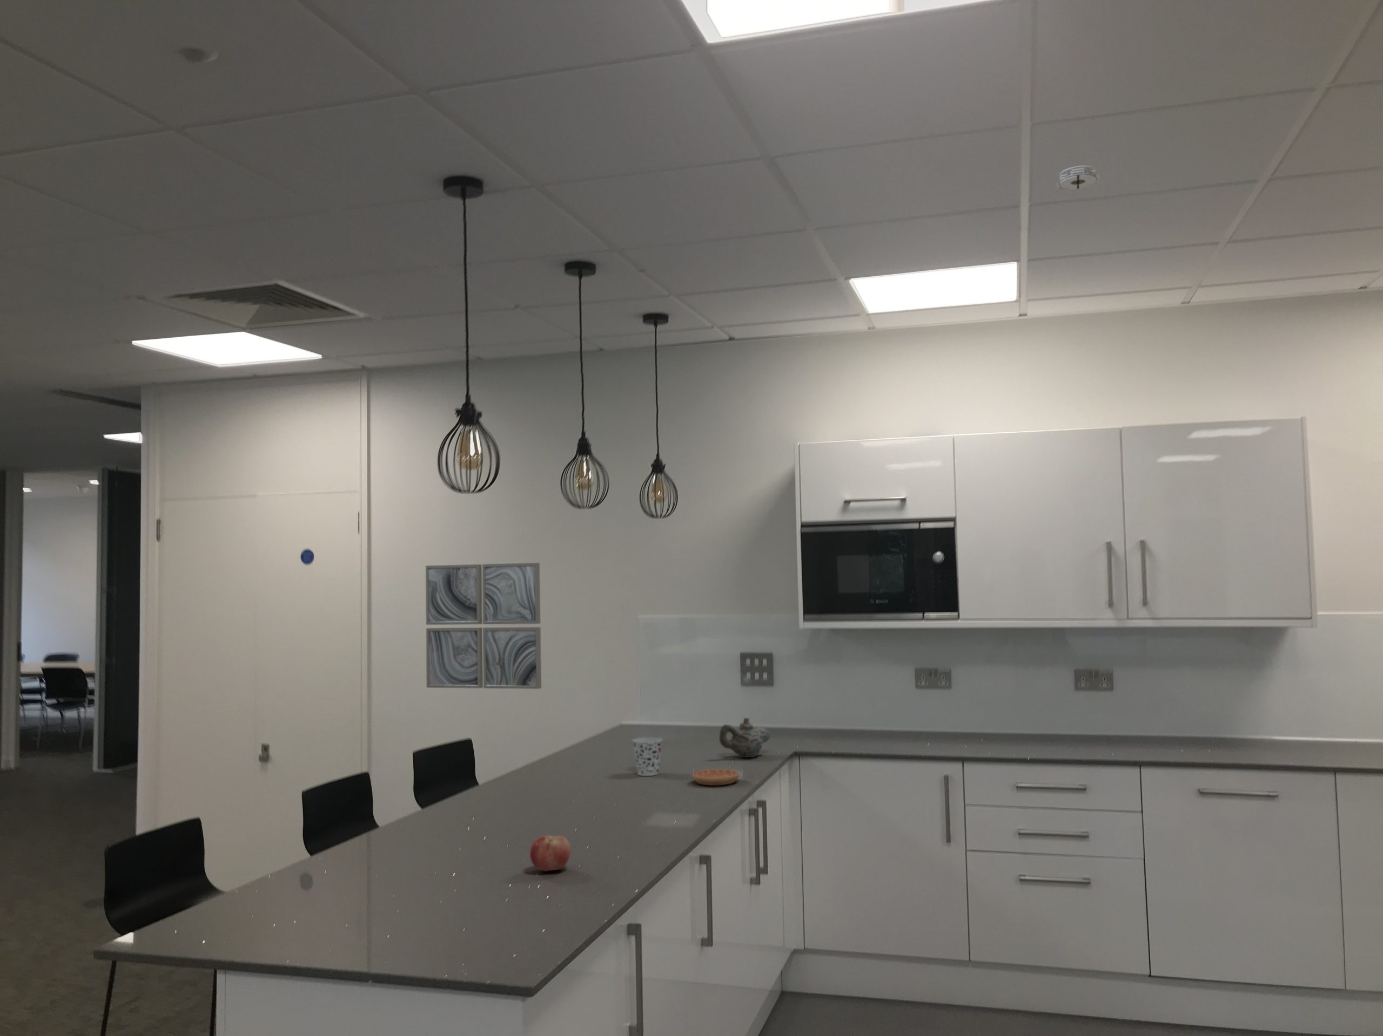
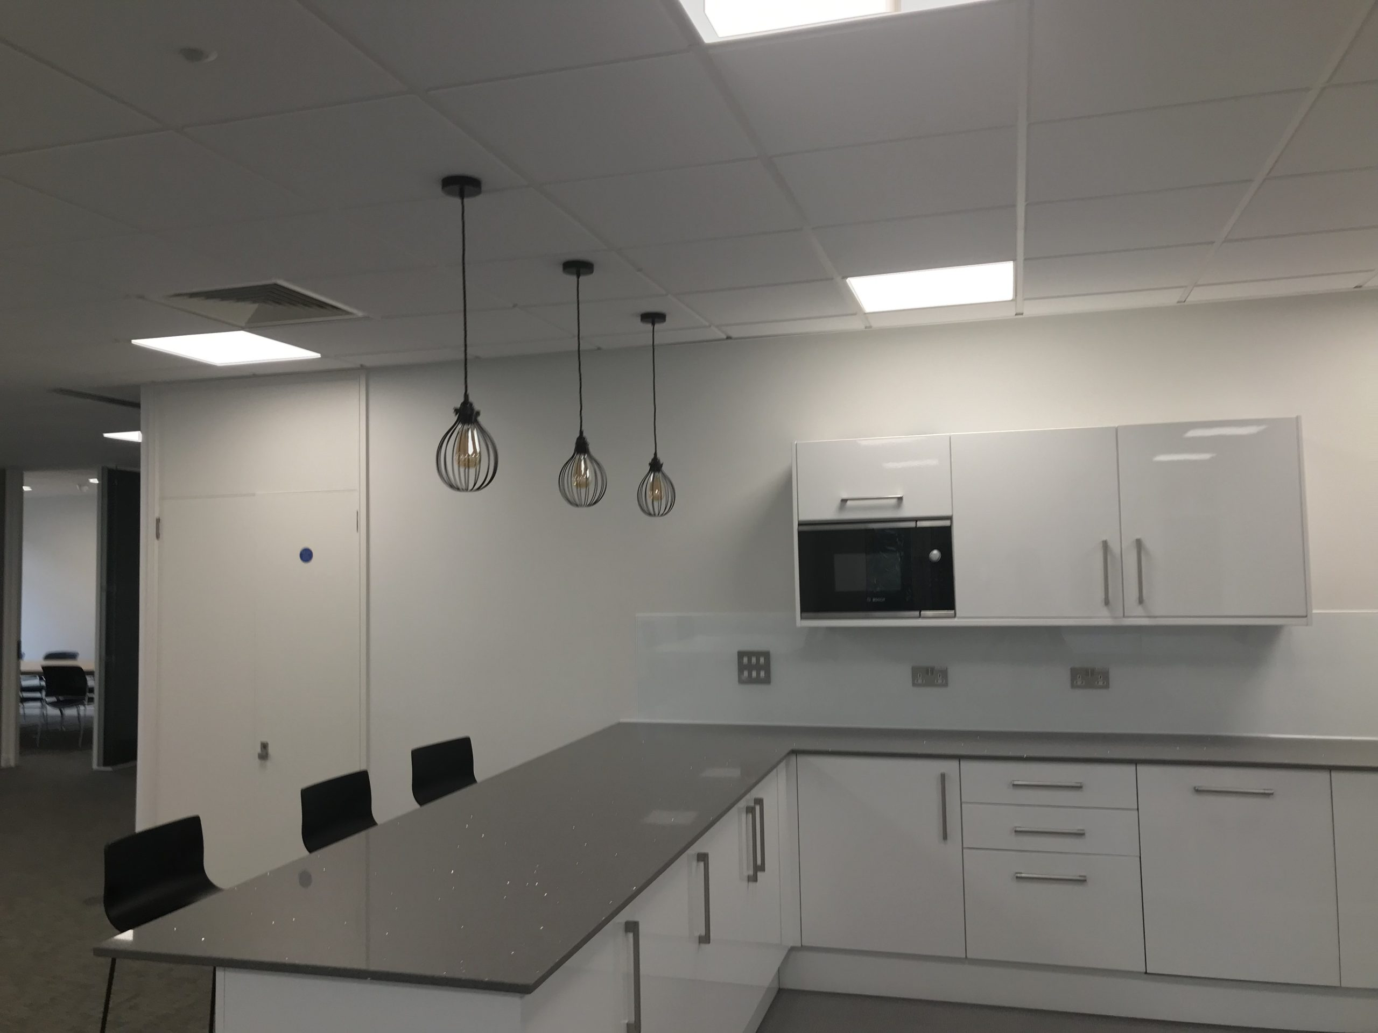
- teapot (745, 737)
- fruit (551, 852)
- cup (647, 756)
- smoke detector (1076, 177)
- wall art (482, 624)
- saucer (715, 777)
